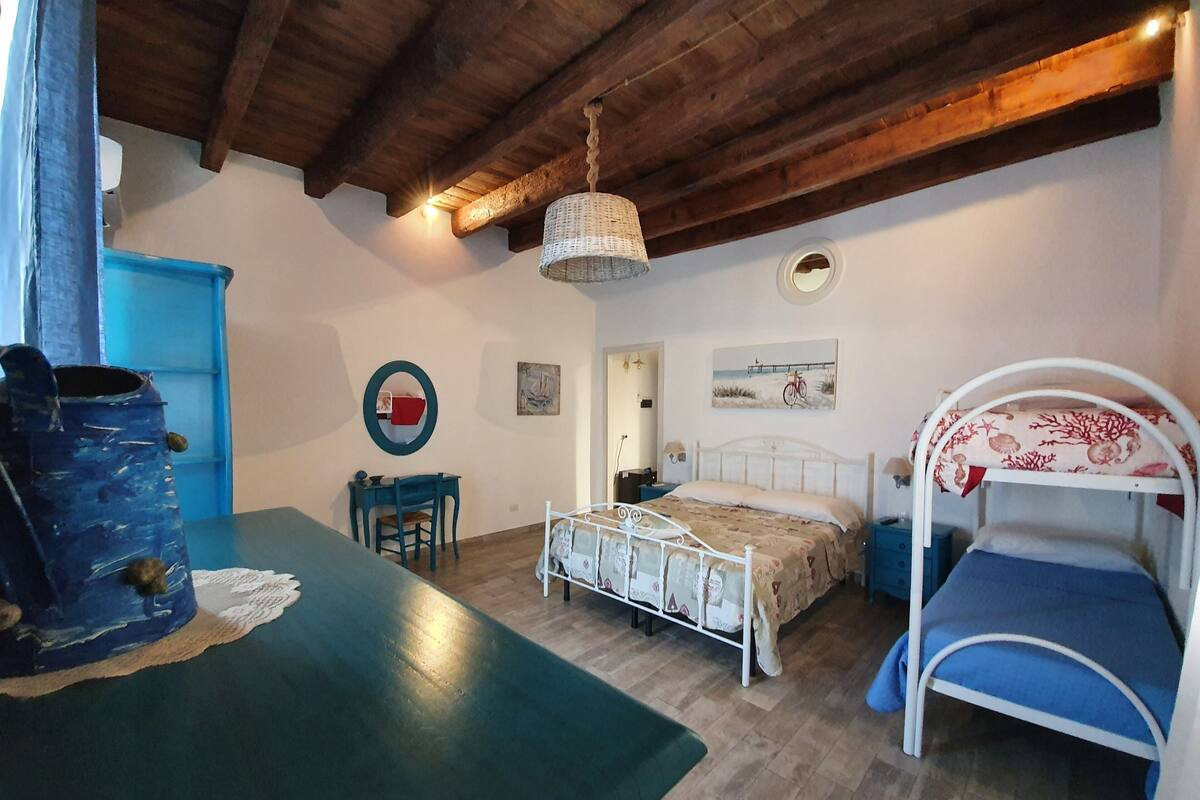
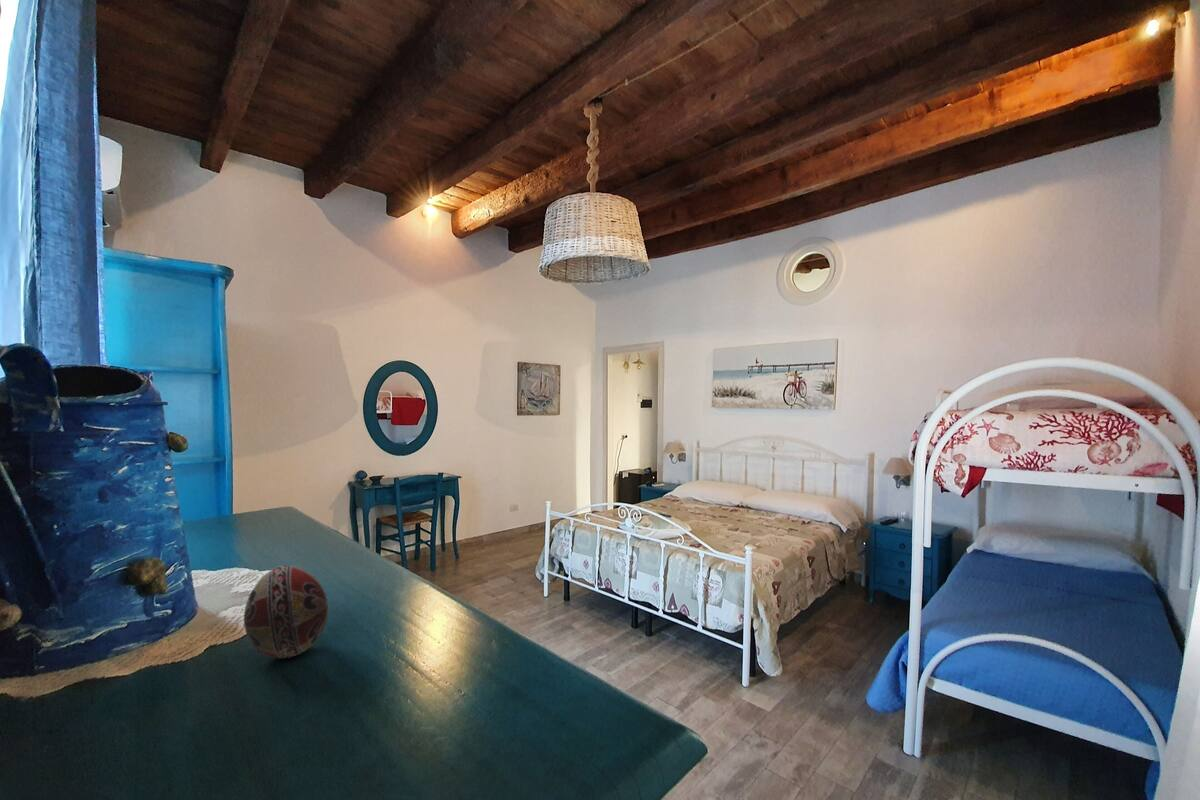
+ decorative egg (287, 610)
